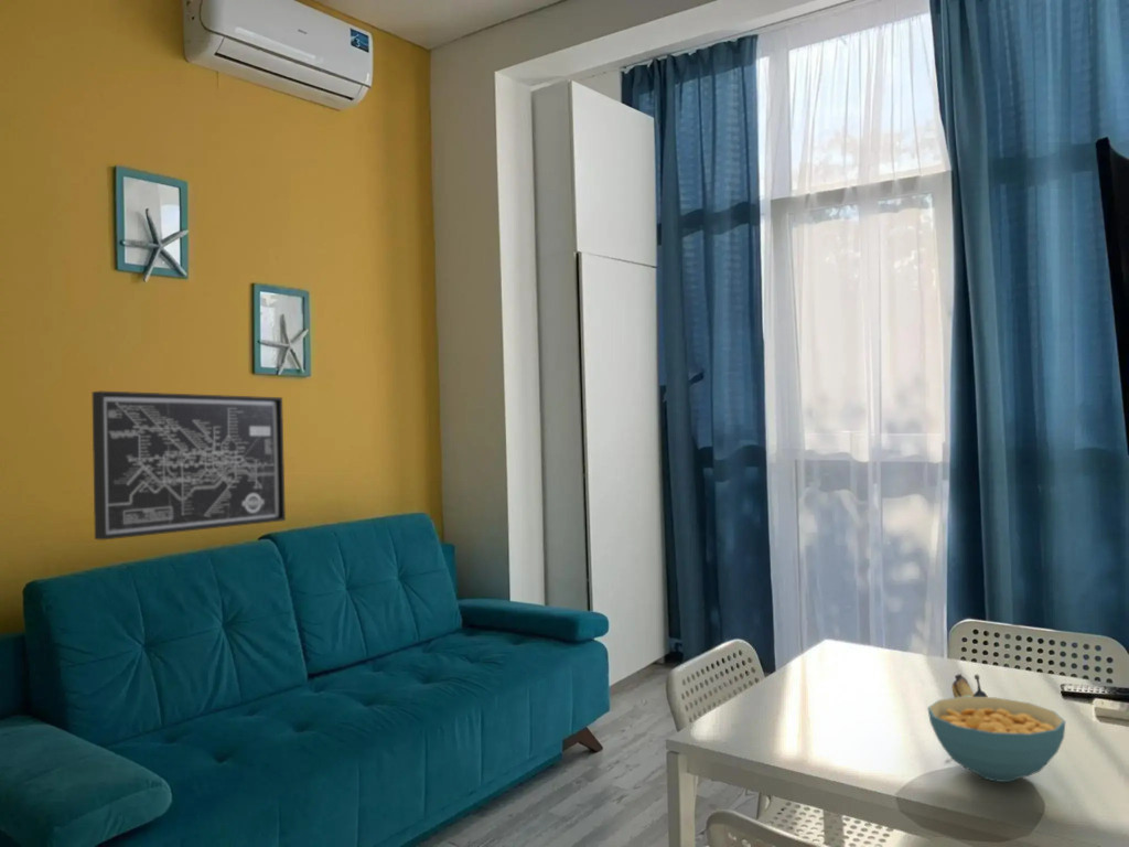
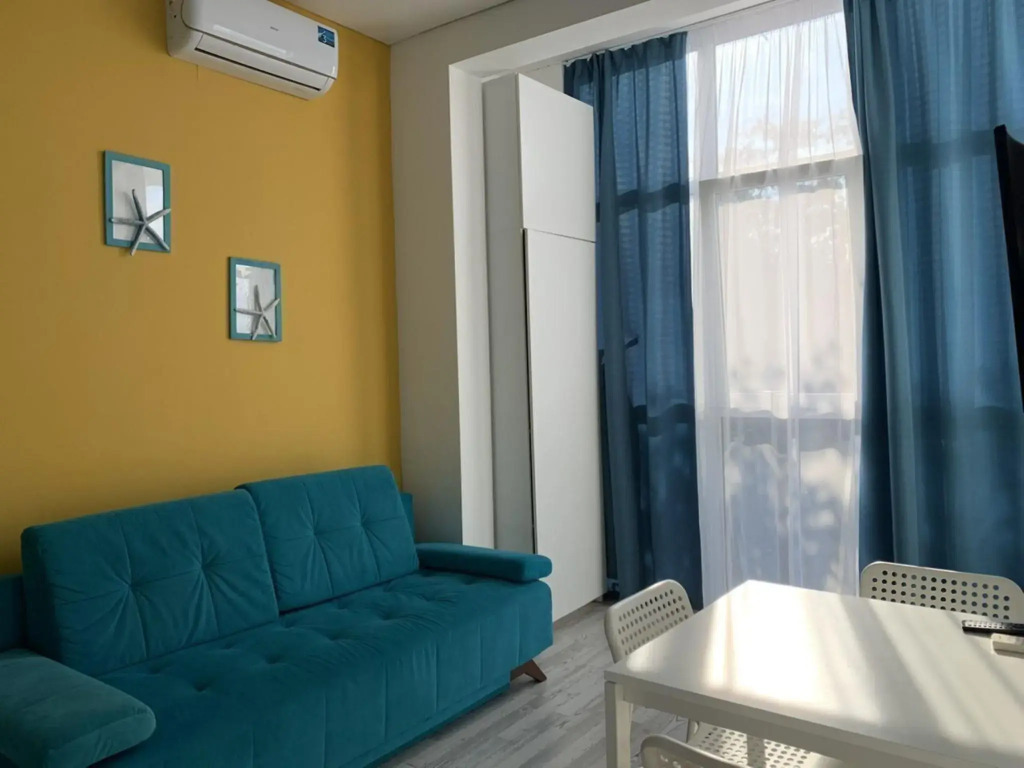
- cereal bowl (996, 744)
- banana (970, 688)
- wall art (196, 461)
